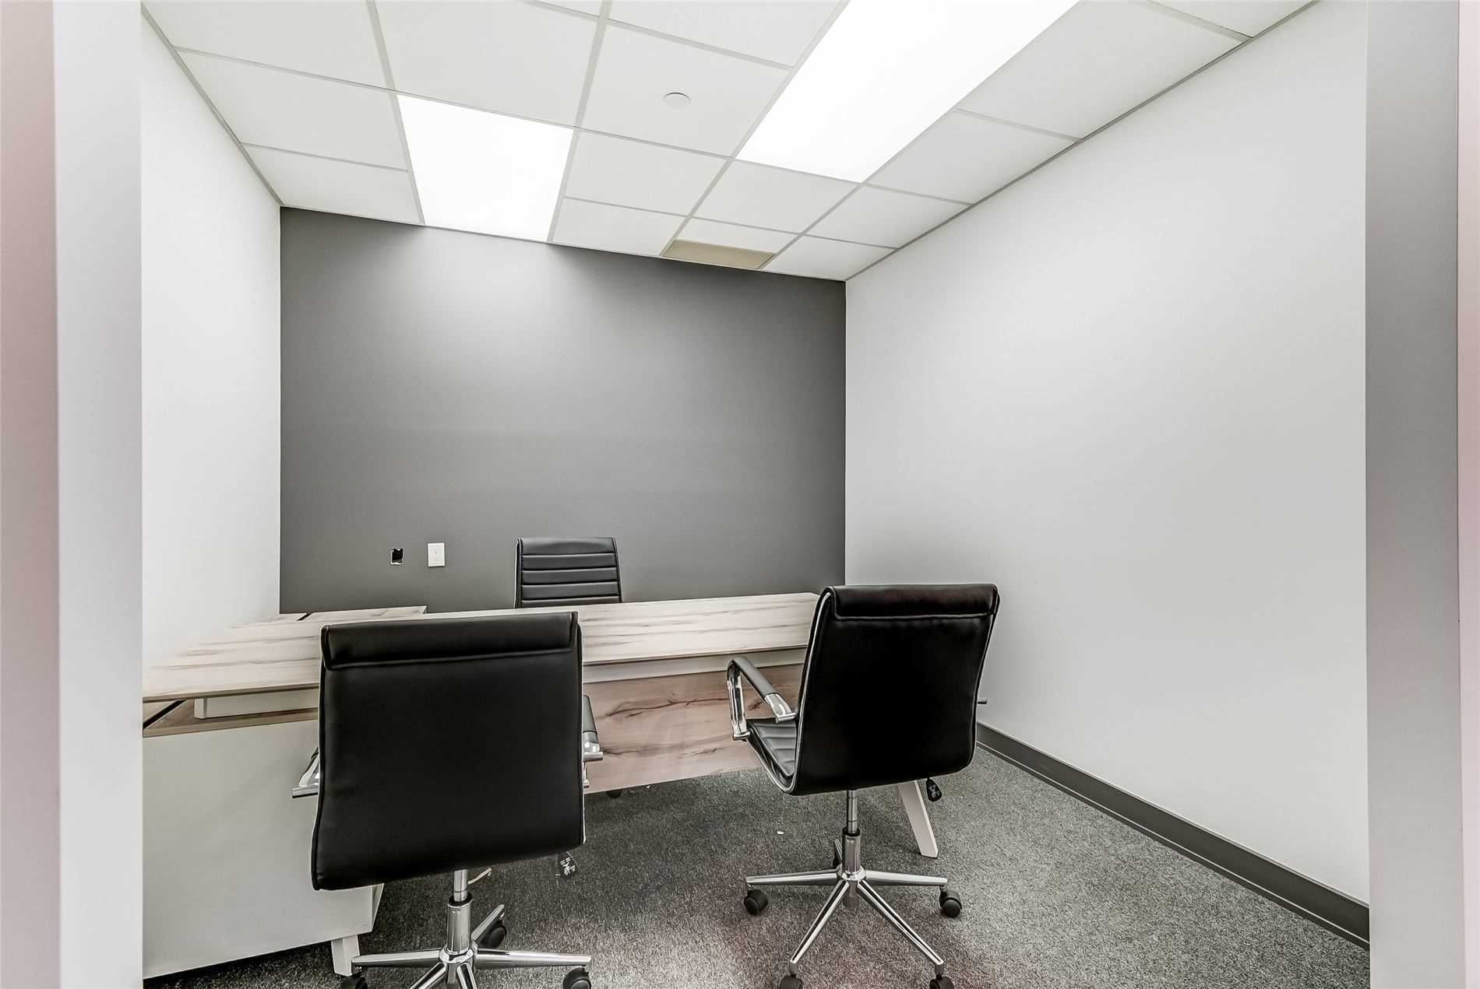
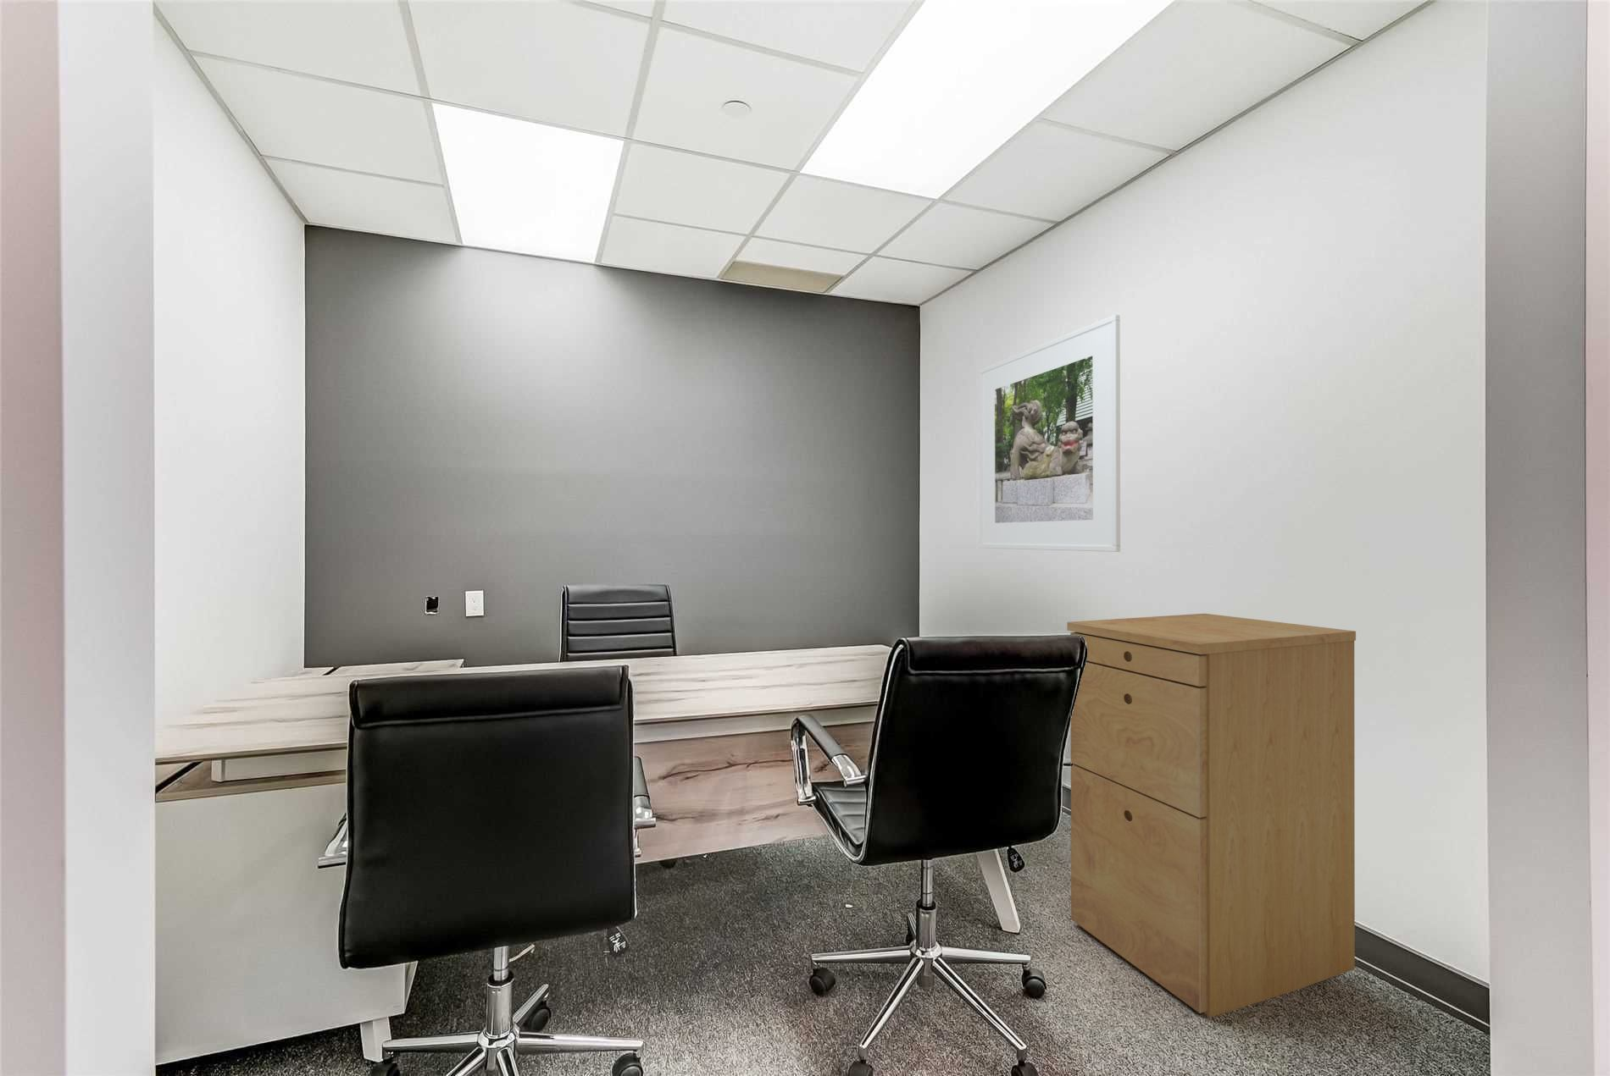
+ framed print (1039, 448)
+ filing cabinet (1203, 785)
